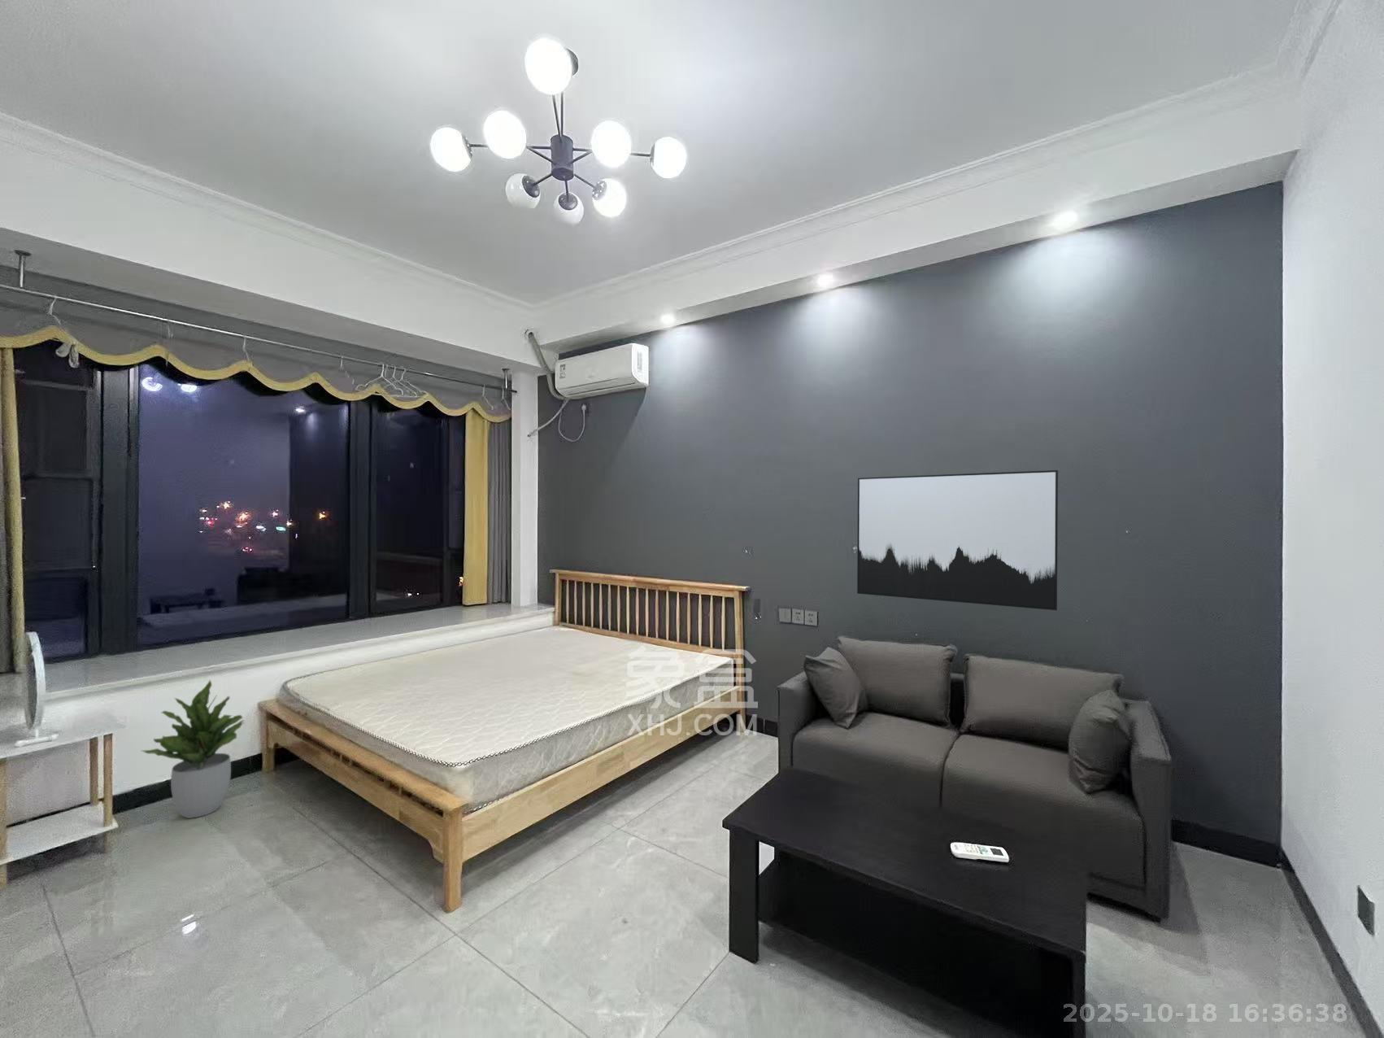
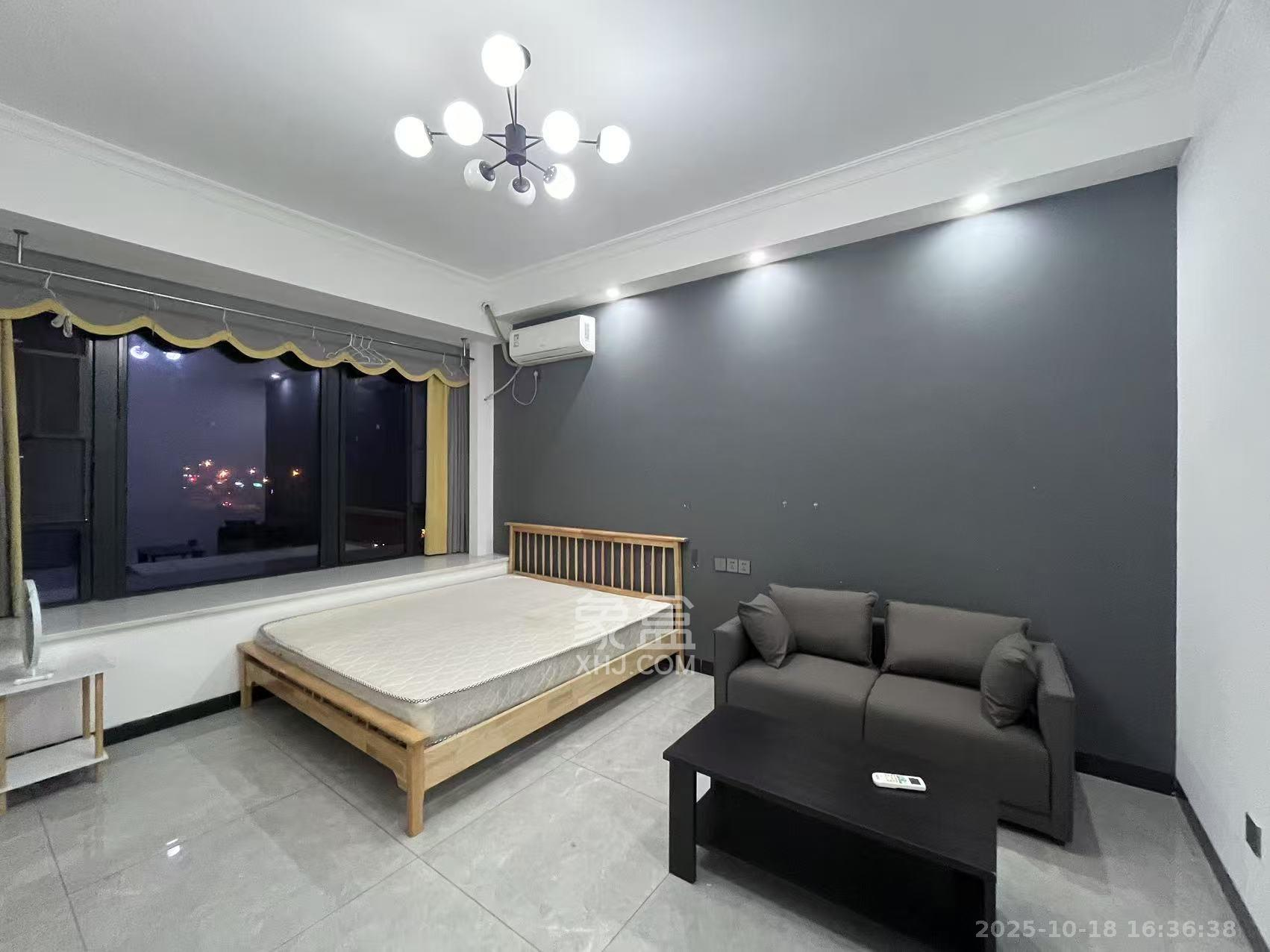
- wall art (948, 538)
- potted plant (201, 748)
